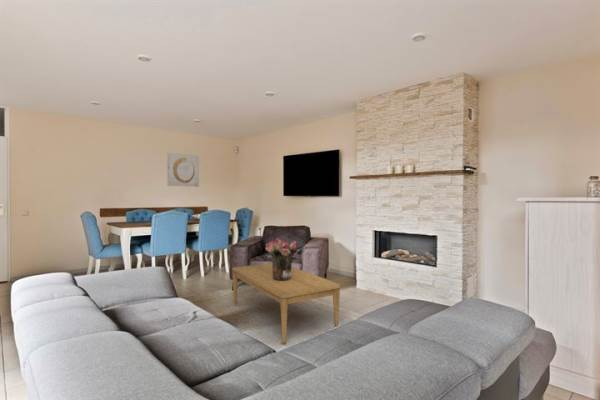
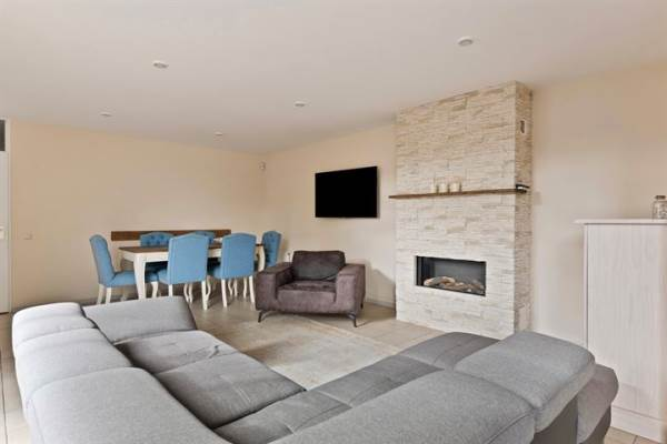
- wall art (183, 170)
- coffee table (280, 295)
- bouquet (282, 257)
